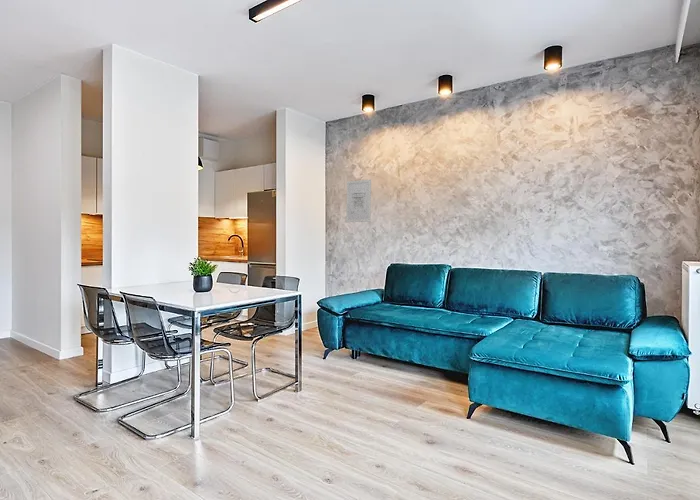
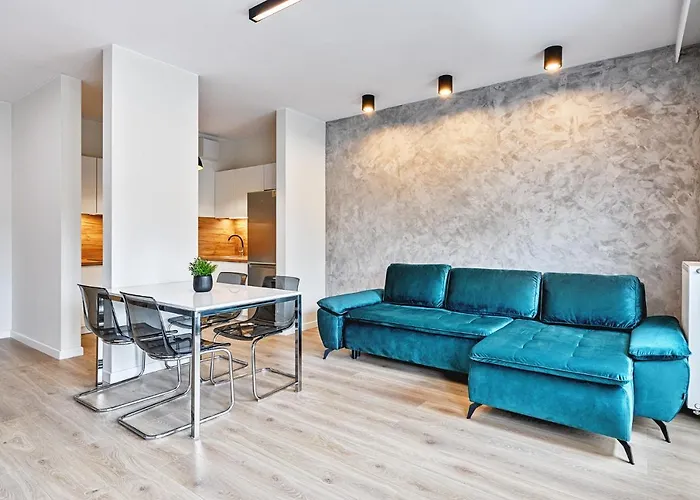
- wall art (358, 201)
